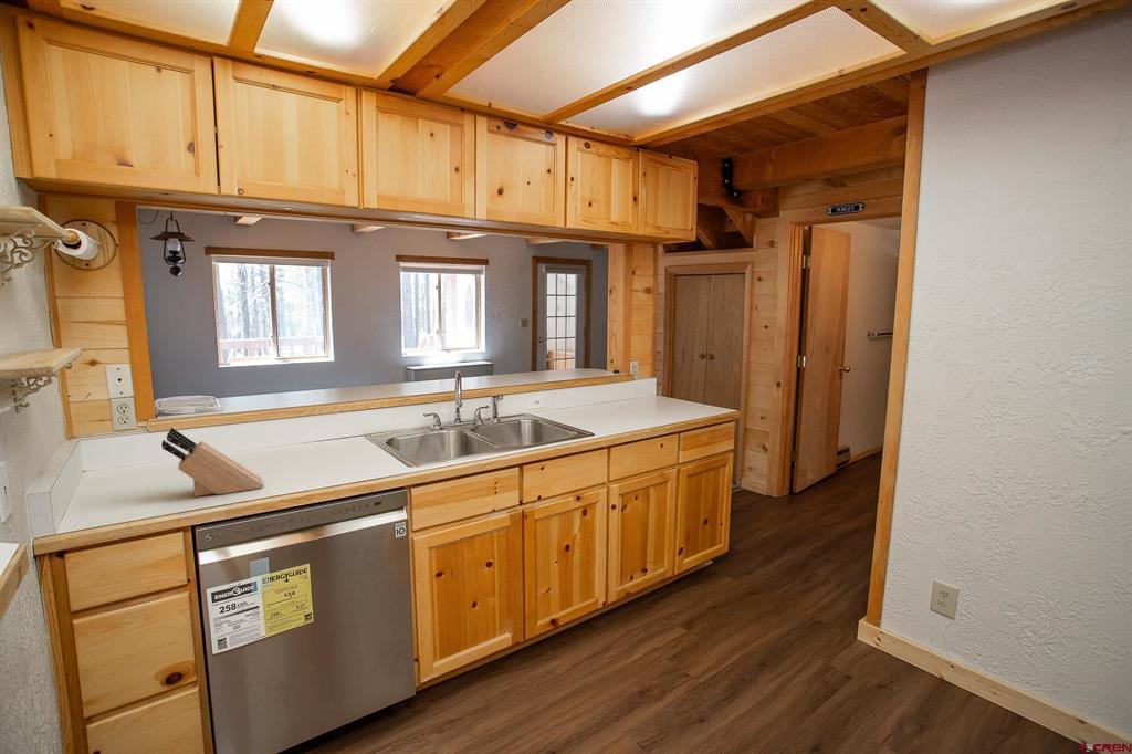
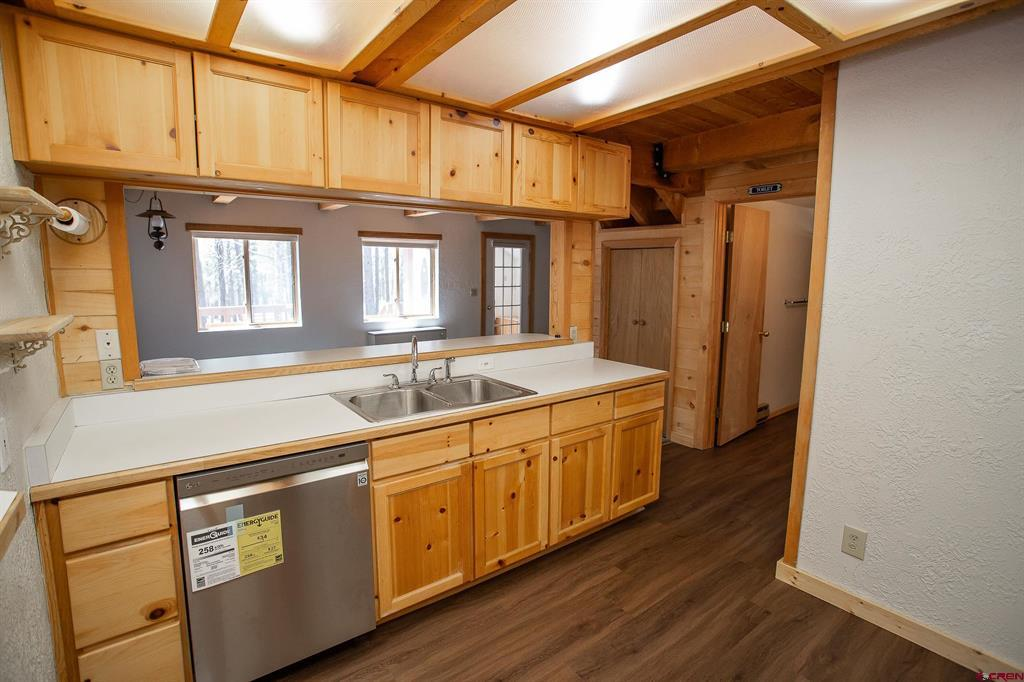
- knife block (213, 458)
